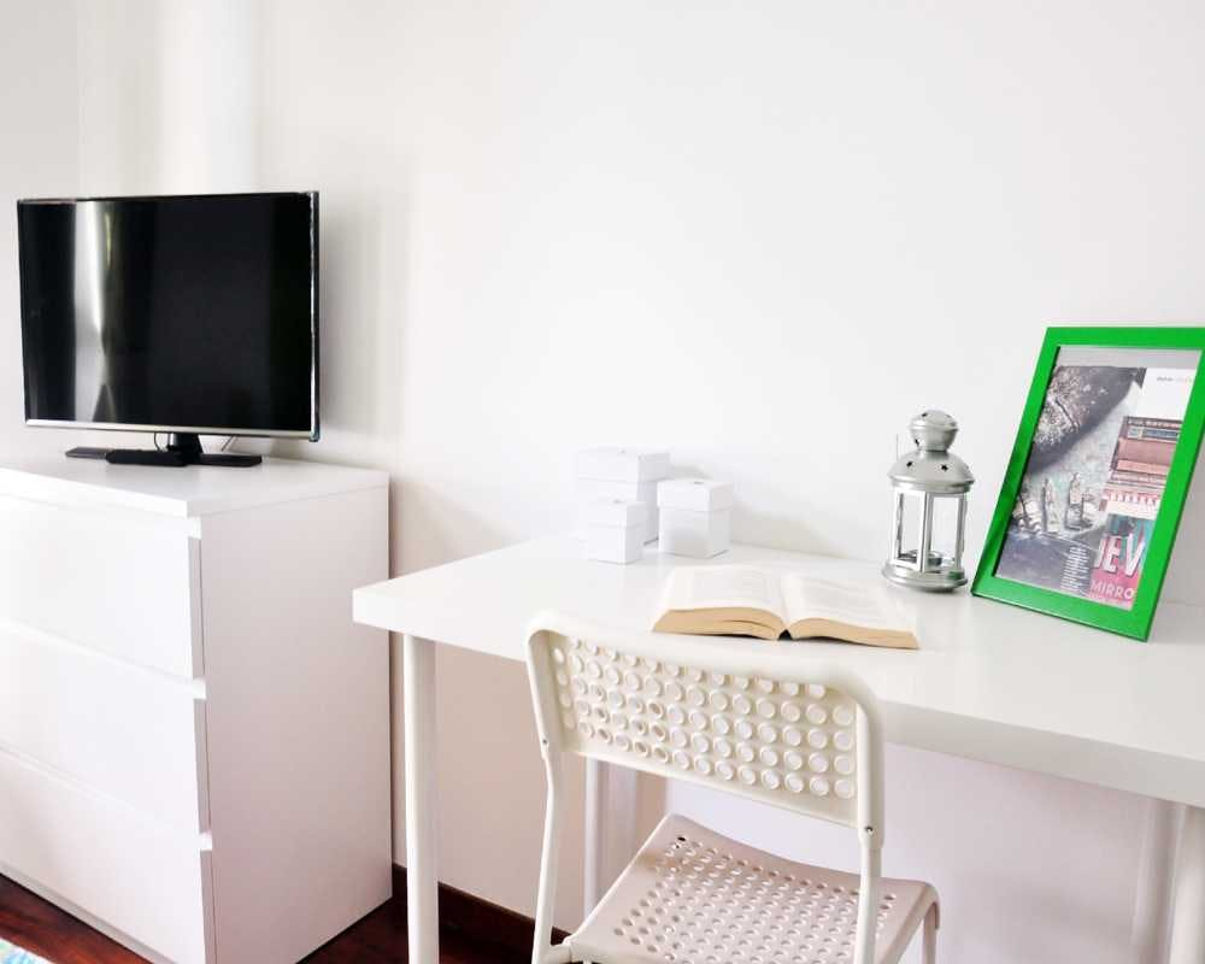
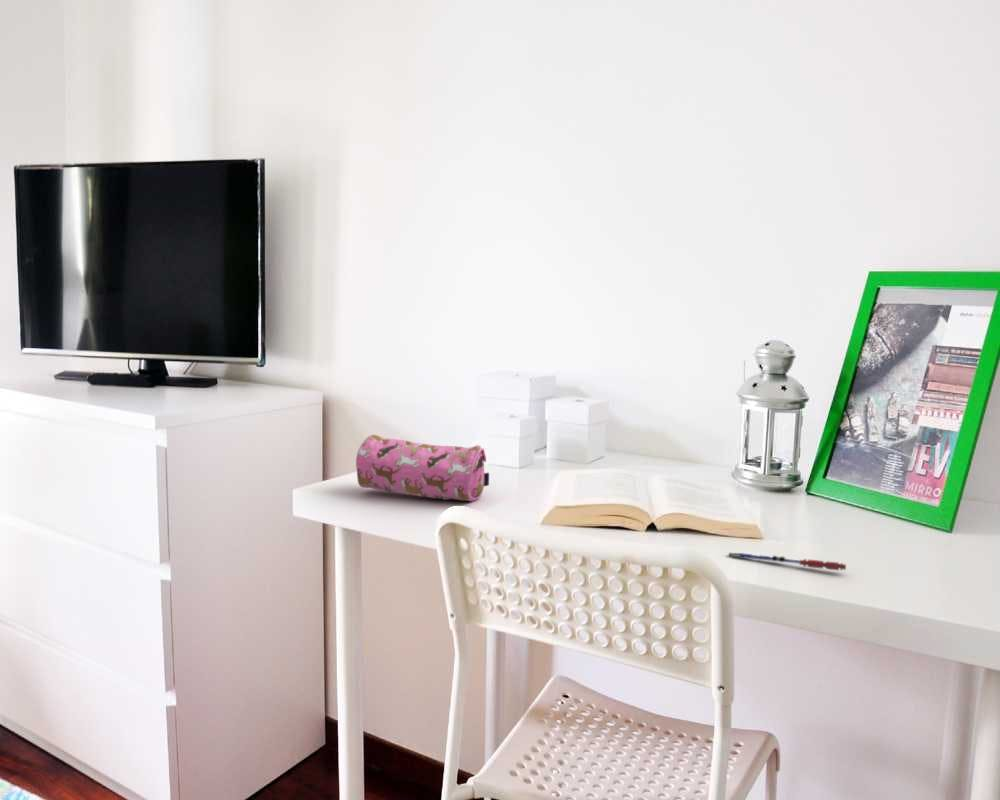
+ pen (785, 559)
+ pencil case (421, 467)
